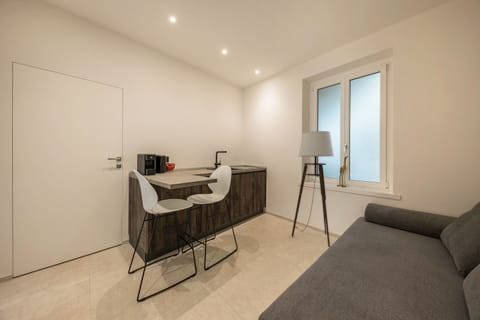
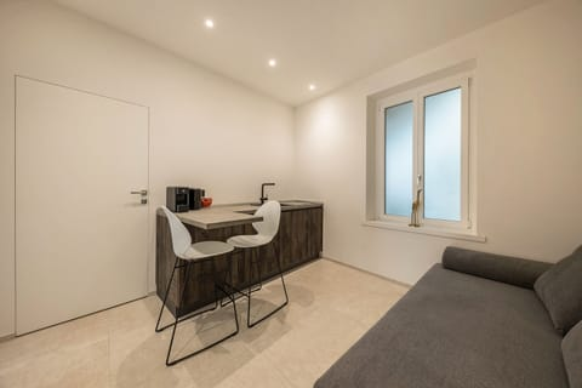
- floor lamp (314, 185)
